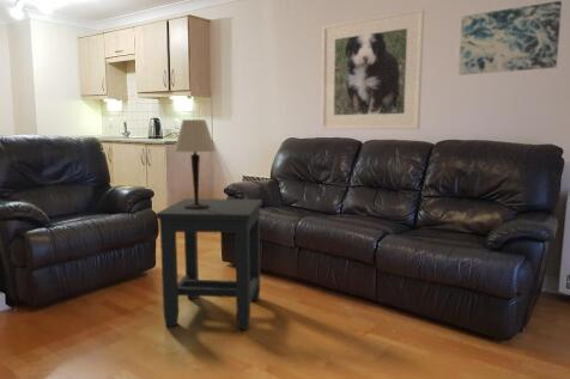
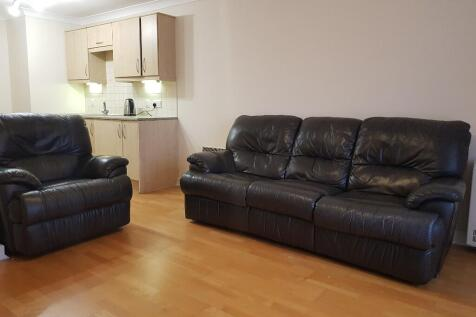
- table lamp (195, 163)
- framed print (368, 74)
- wall art (507, 41)
- side table (196, 258)
